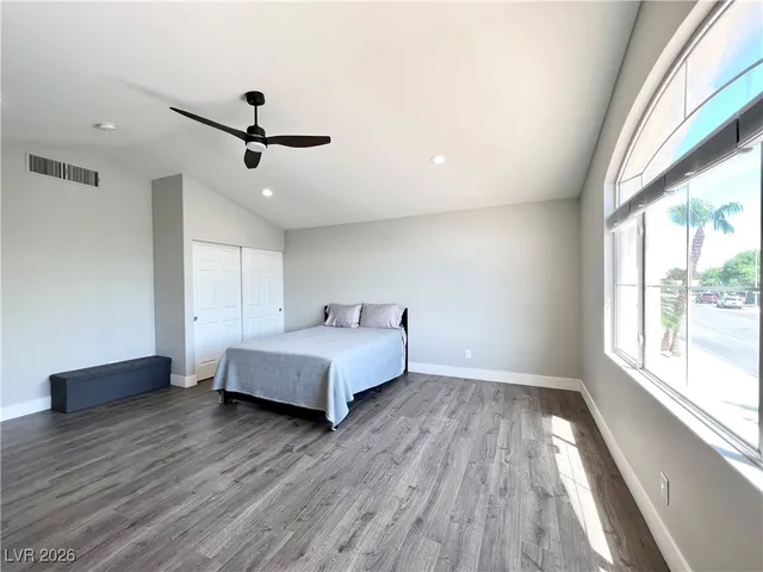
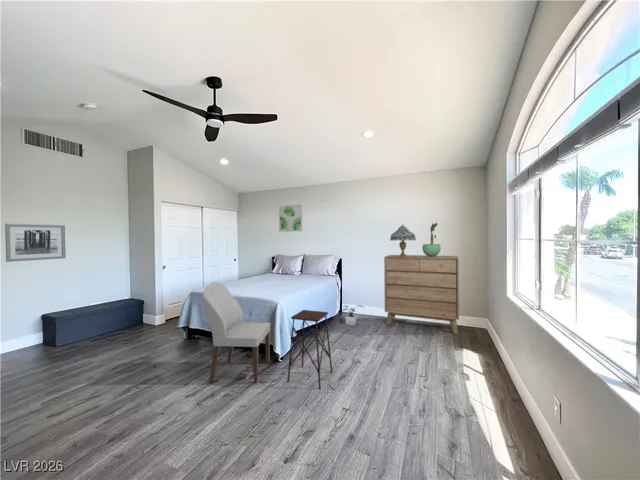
+ potted plant (352, 315)
+ table lamp (402, 239)
+ side table (309, 345)
+ wall art (37, 242)
+ chair (238, 327)
+ potted plant (431, 239)
+ wall art (290, 218)
+ dresser (421, 290)
